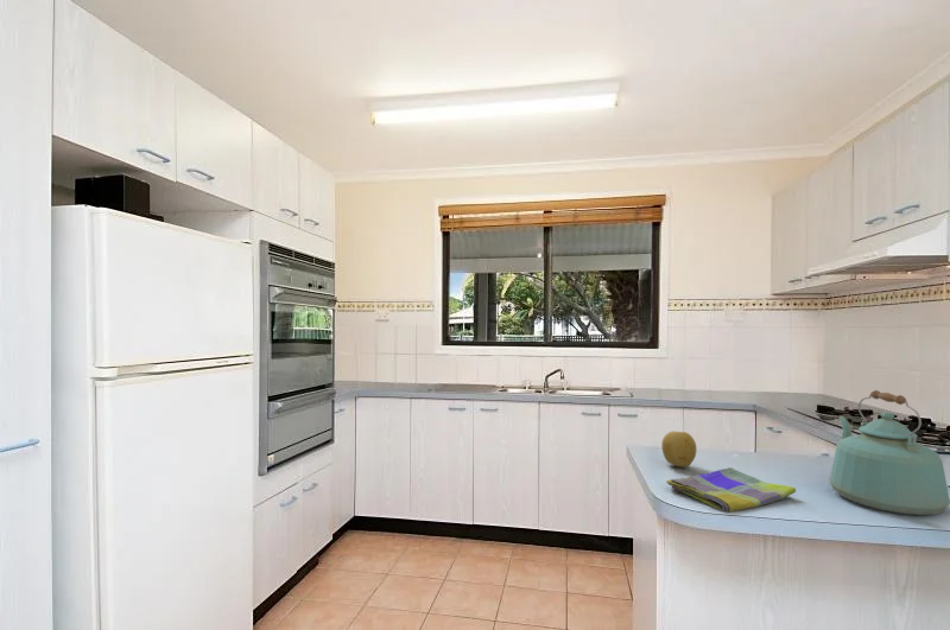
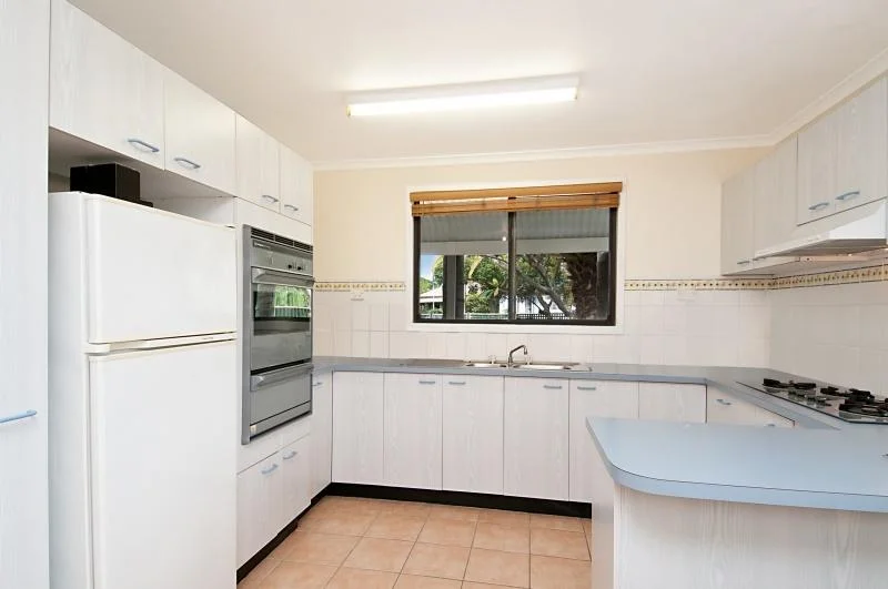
- dish towel (729, 486)
- fruit (678, 447)
- kettle (879, 444)
